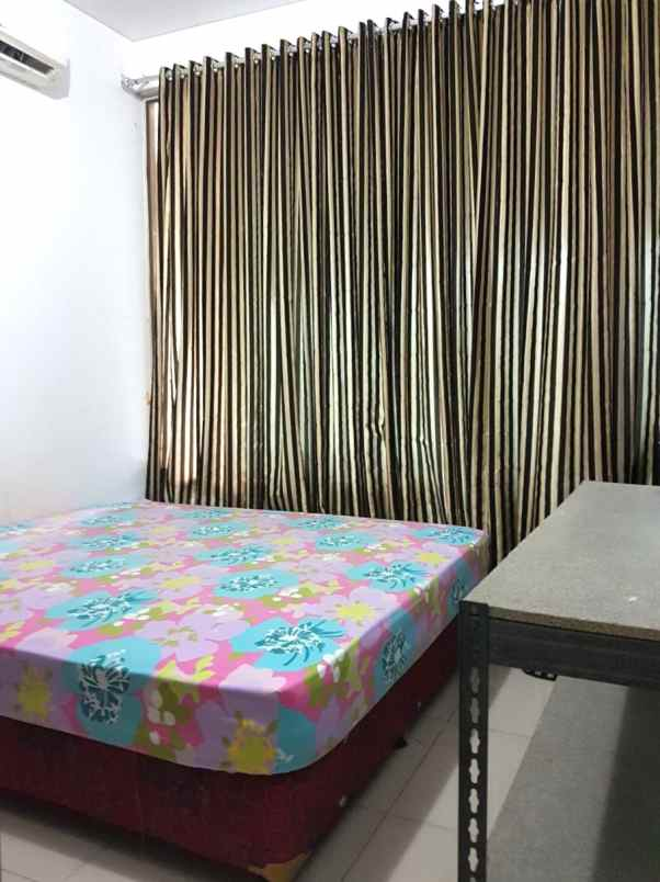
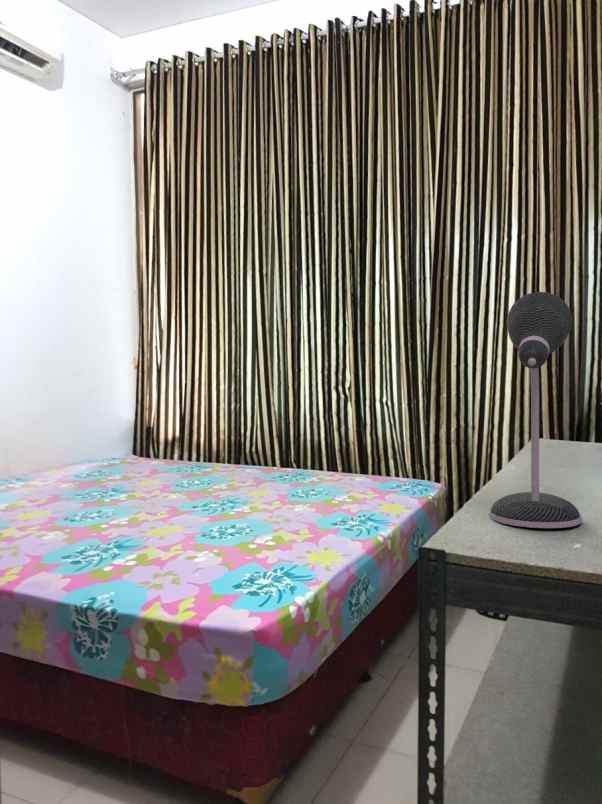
+ desk lamp (534, 406)
